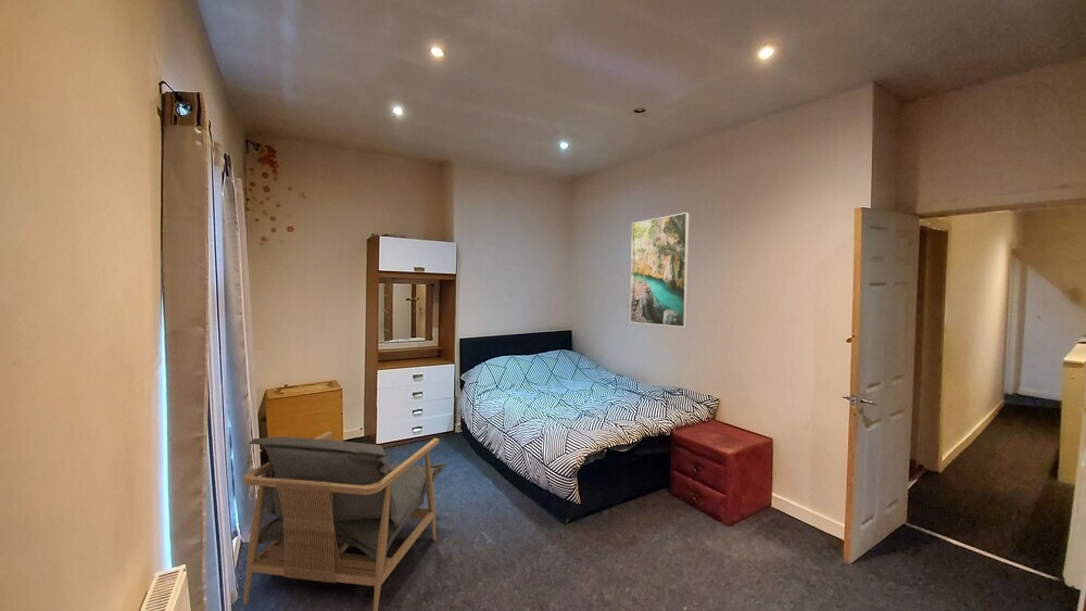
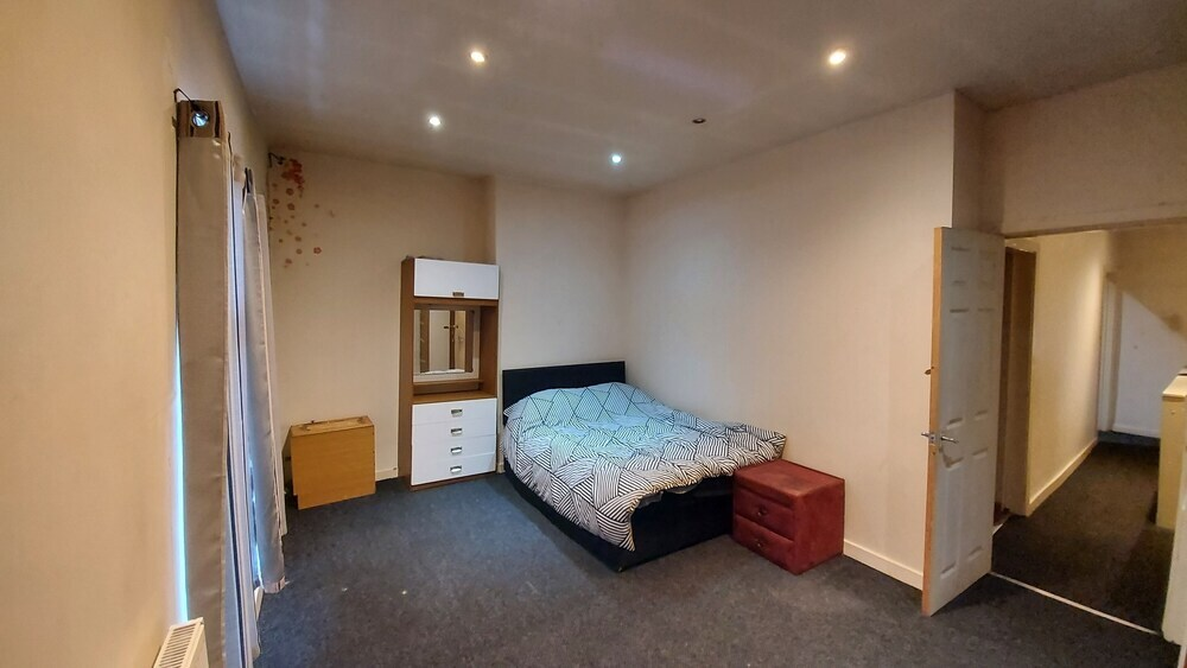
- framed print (657, 271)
- armchair (354, 493)
